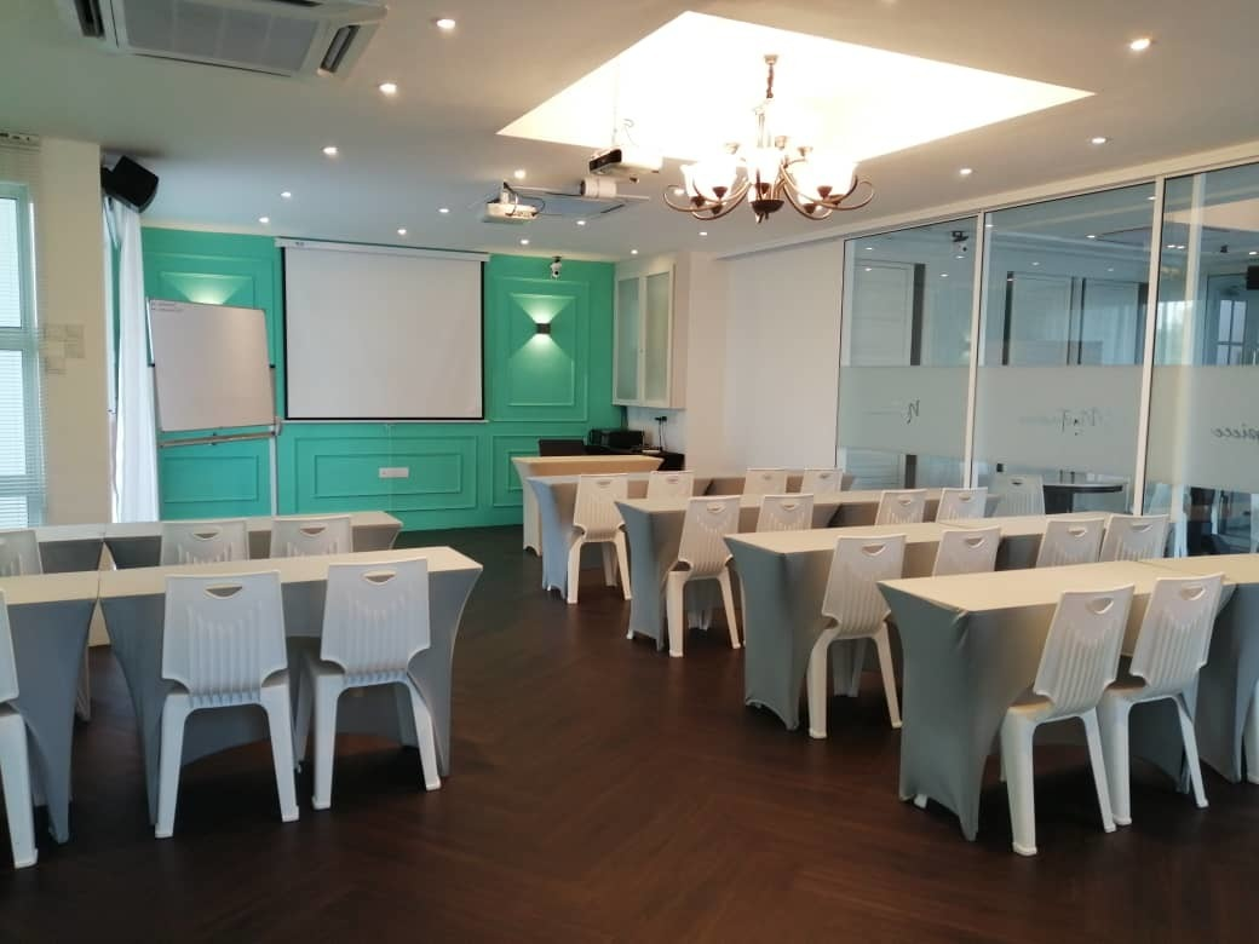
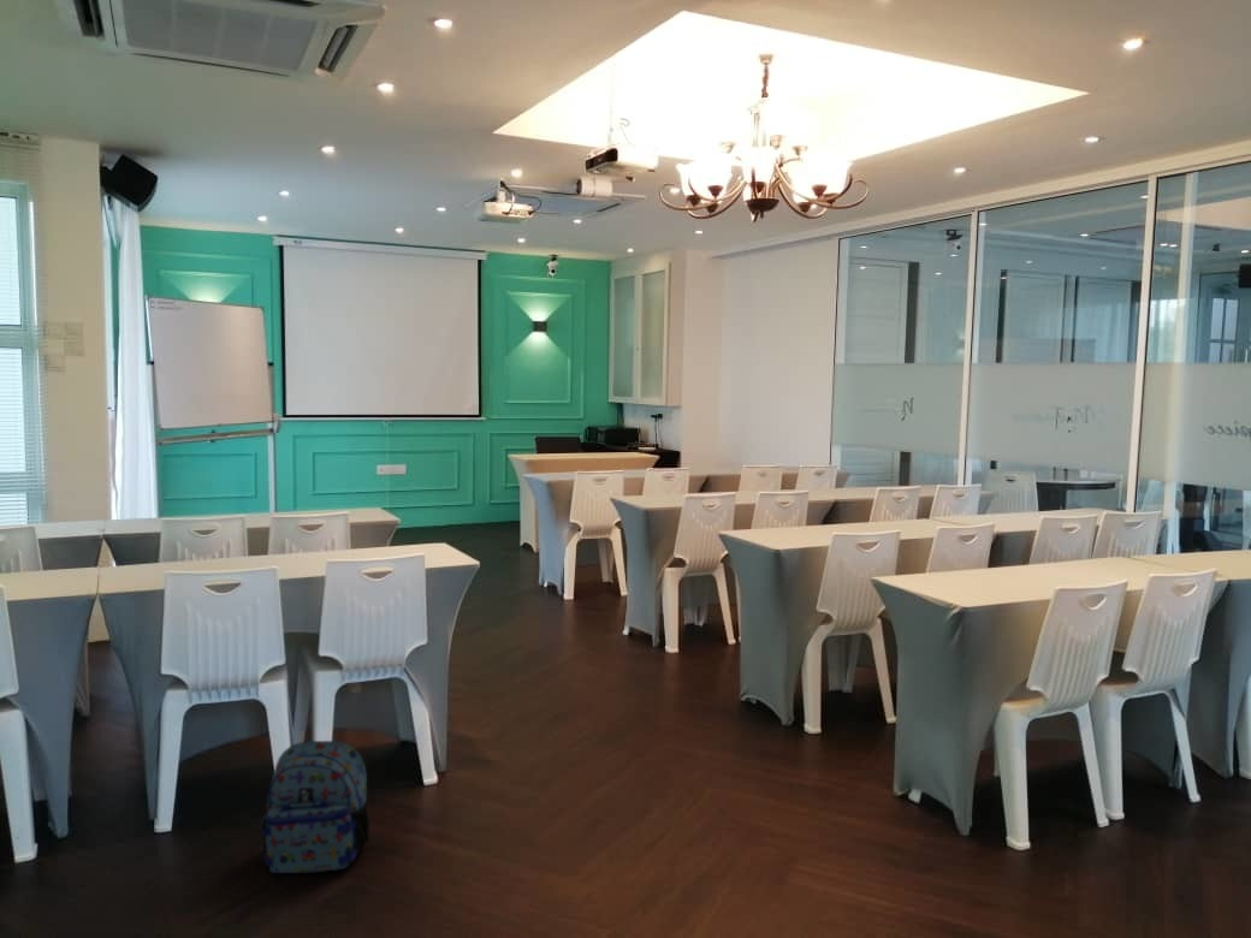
+ backpack (315, 802)
